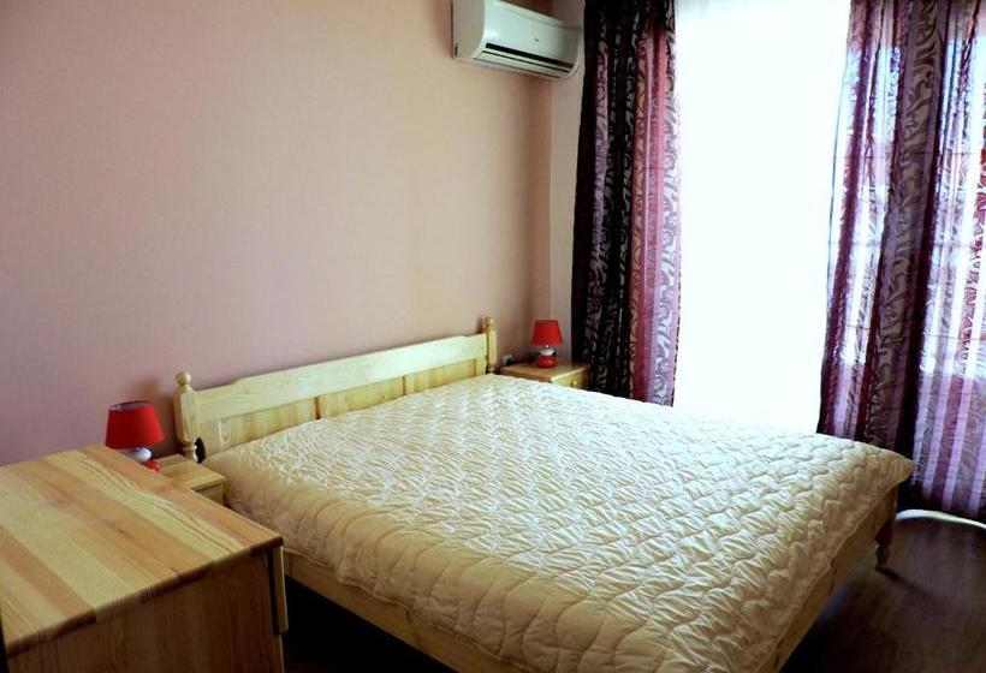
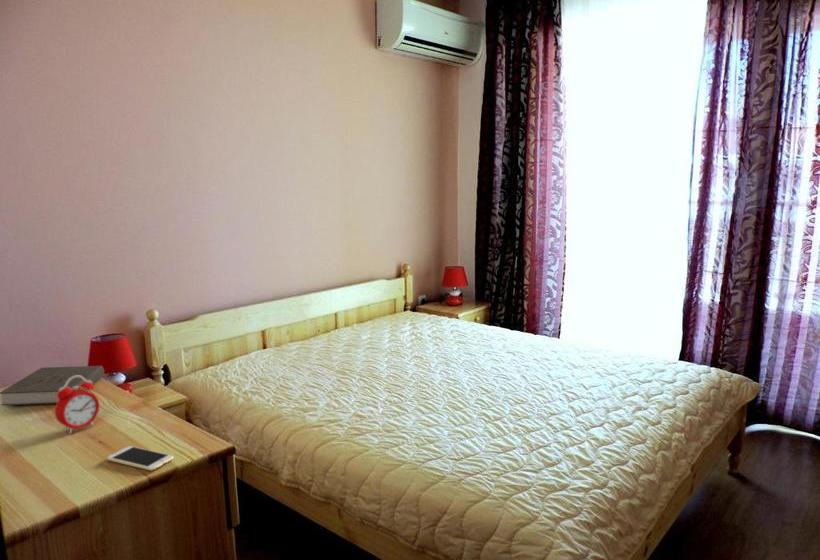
+ alarm clock (77, 402)
+ book (55, 384)
+ smartphone (140, 457)
